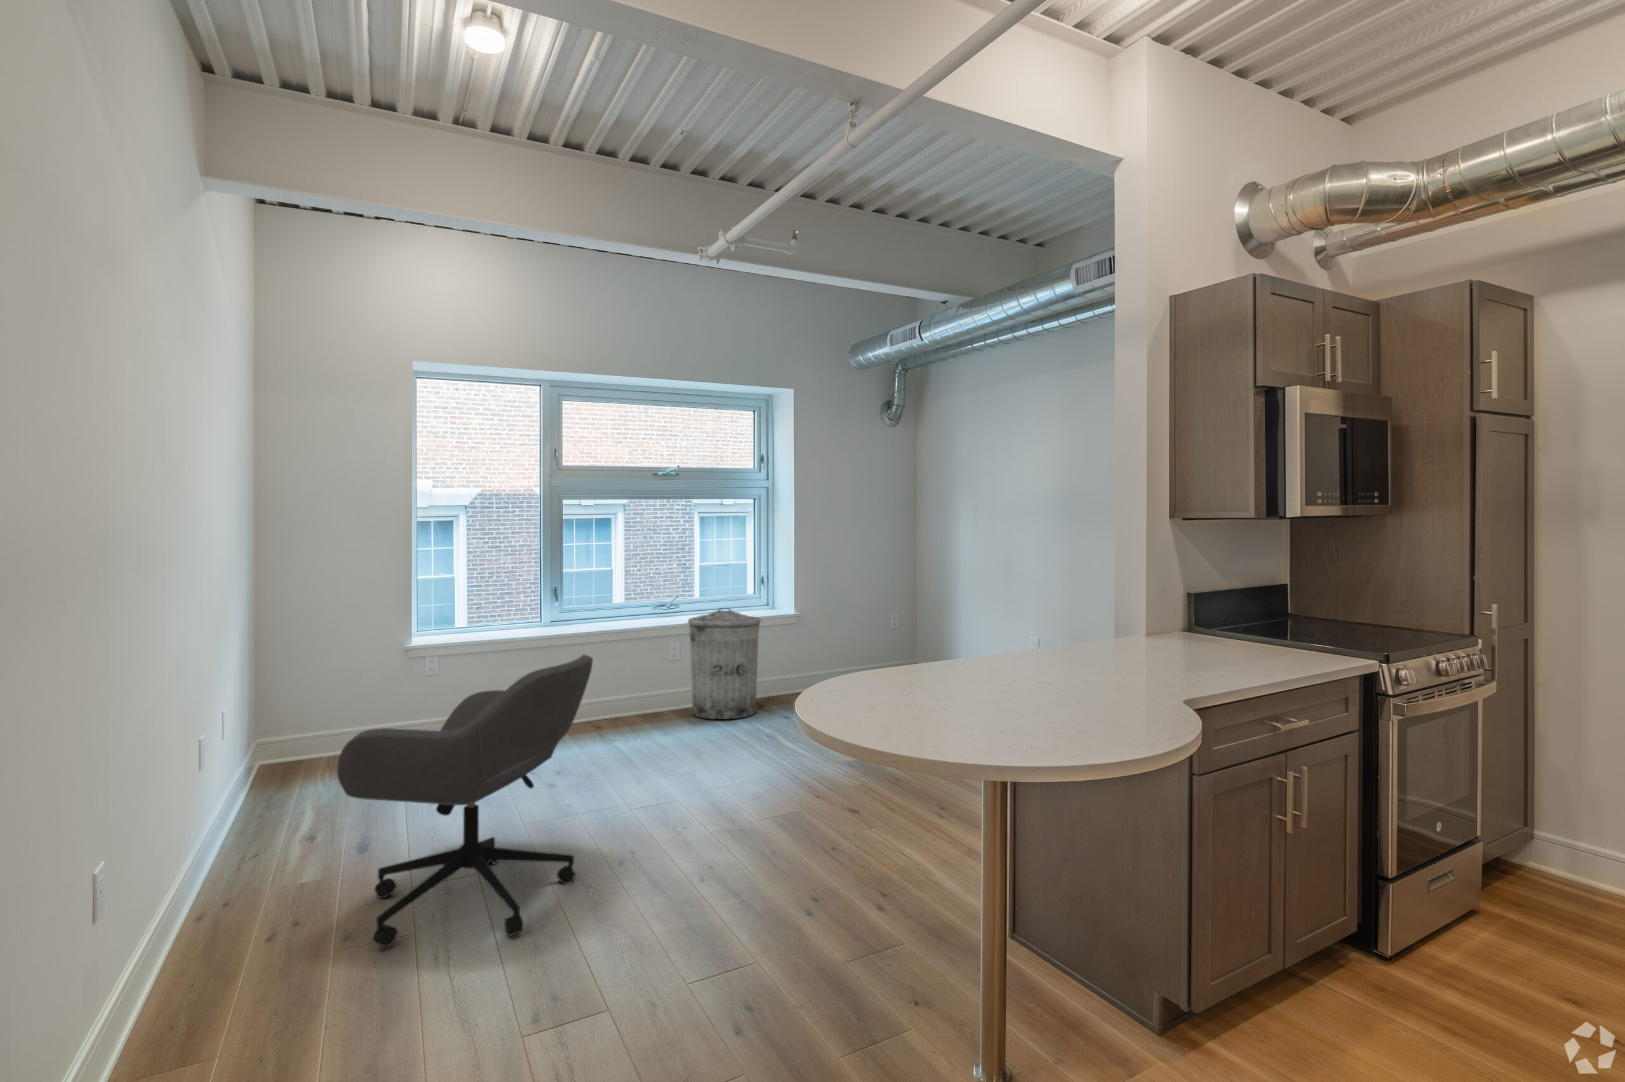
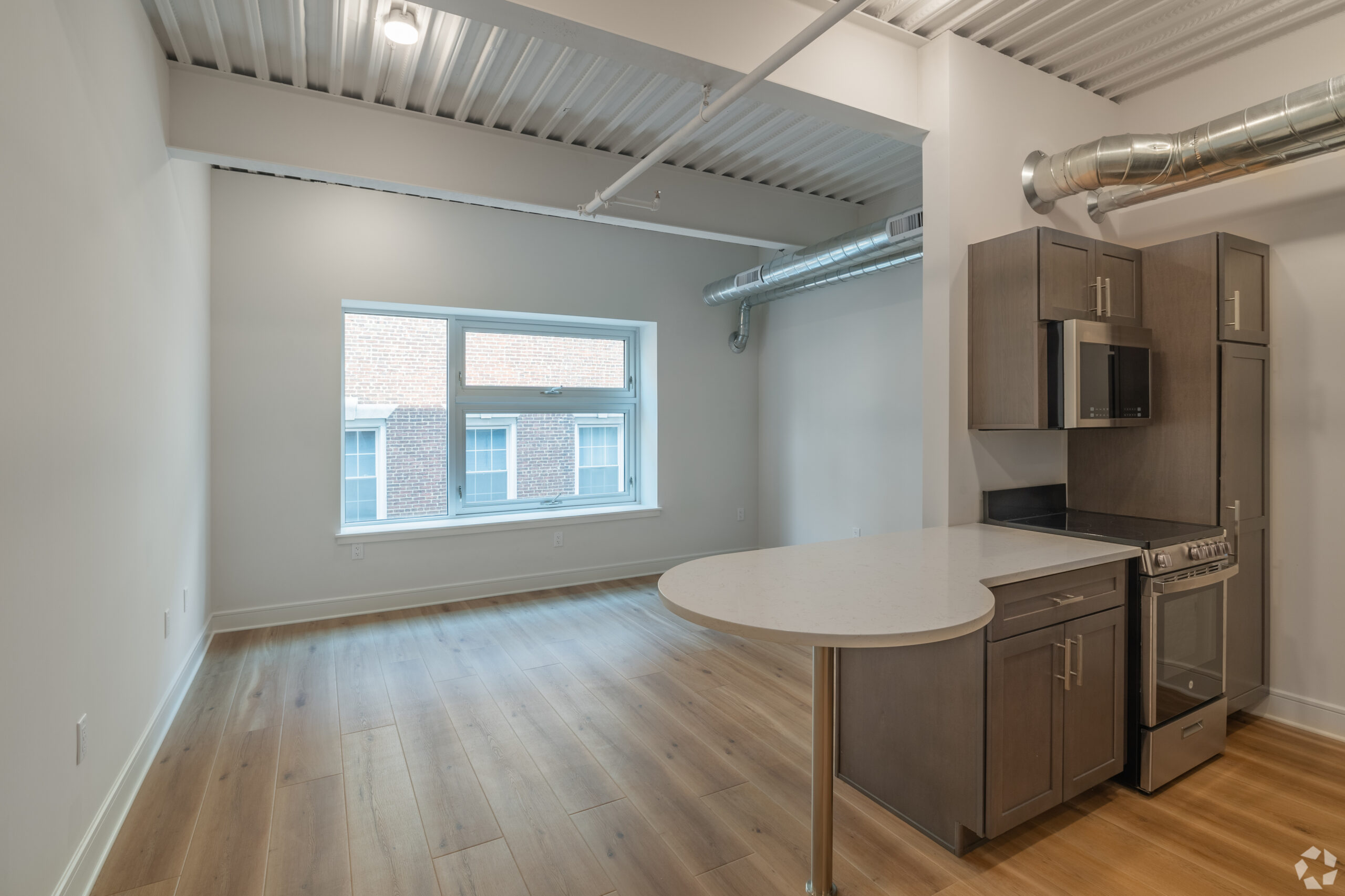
- office chair (477, 780)
- trash can (724, 659)
